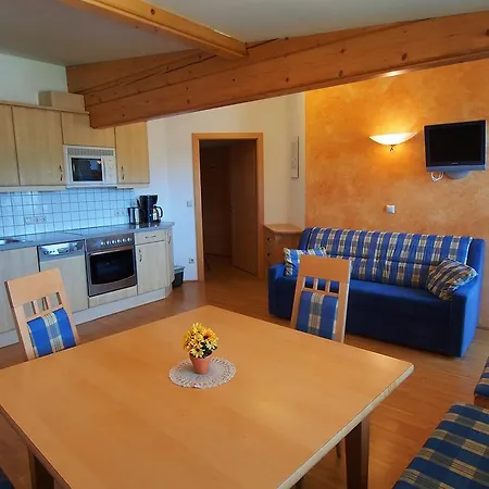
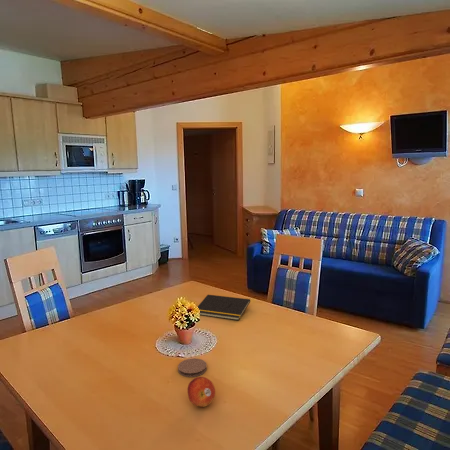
+ notepad (222, 306)
+ coaster (192, 367)
+ fruit (201, 392)
